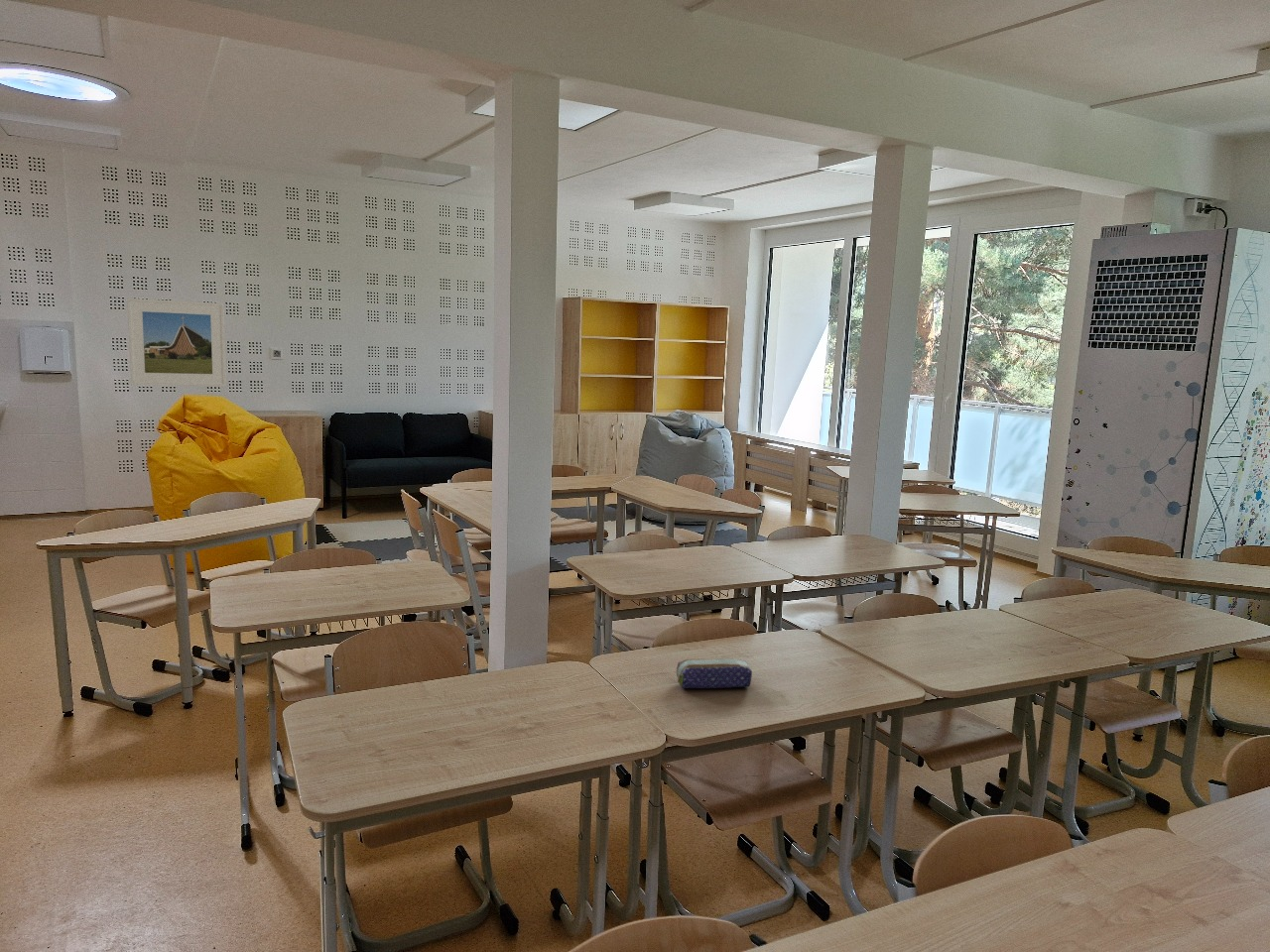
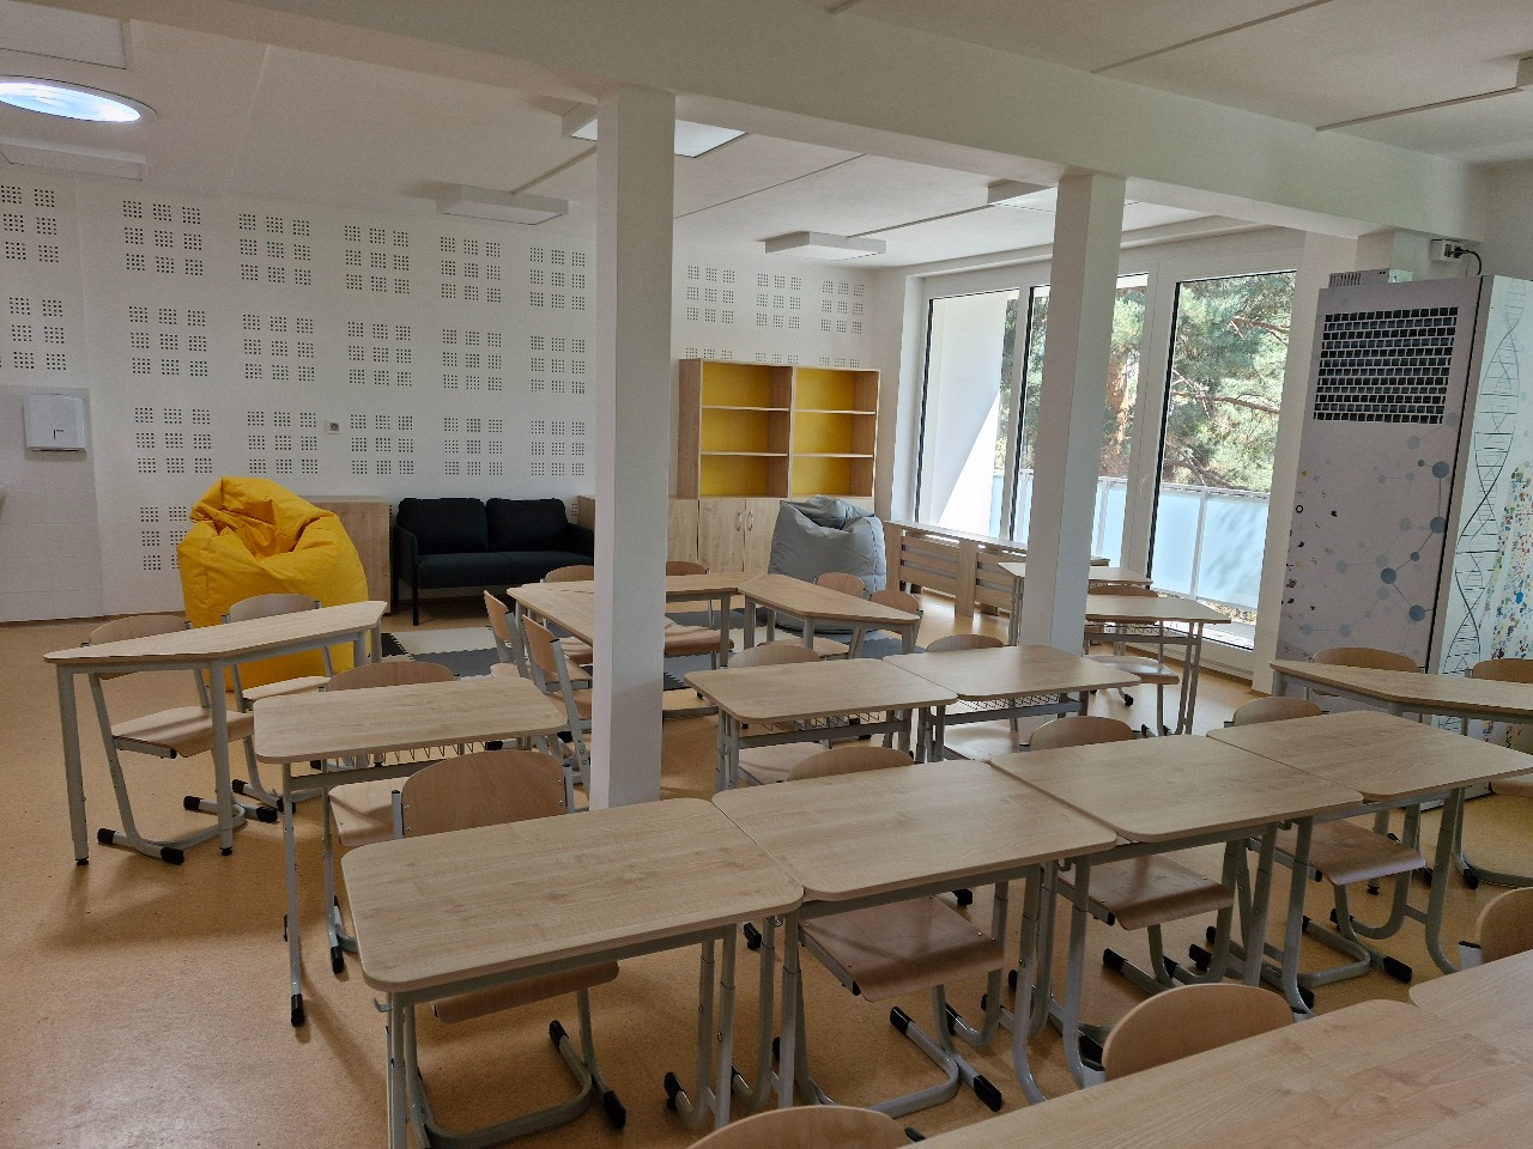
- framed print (178, 343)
- pencil case (713, 672)
